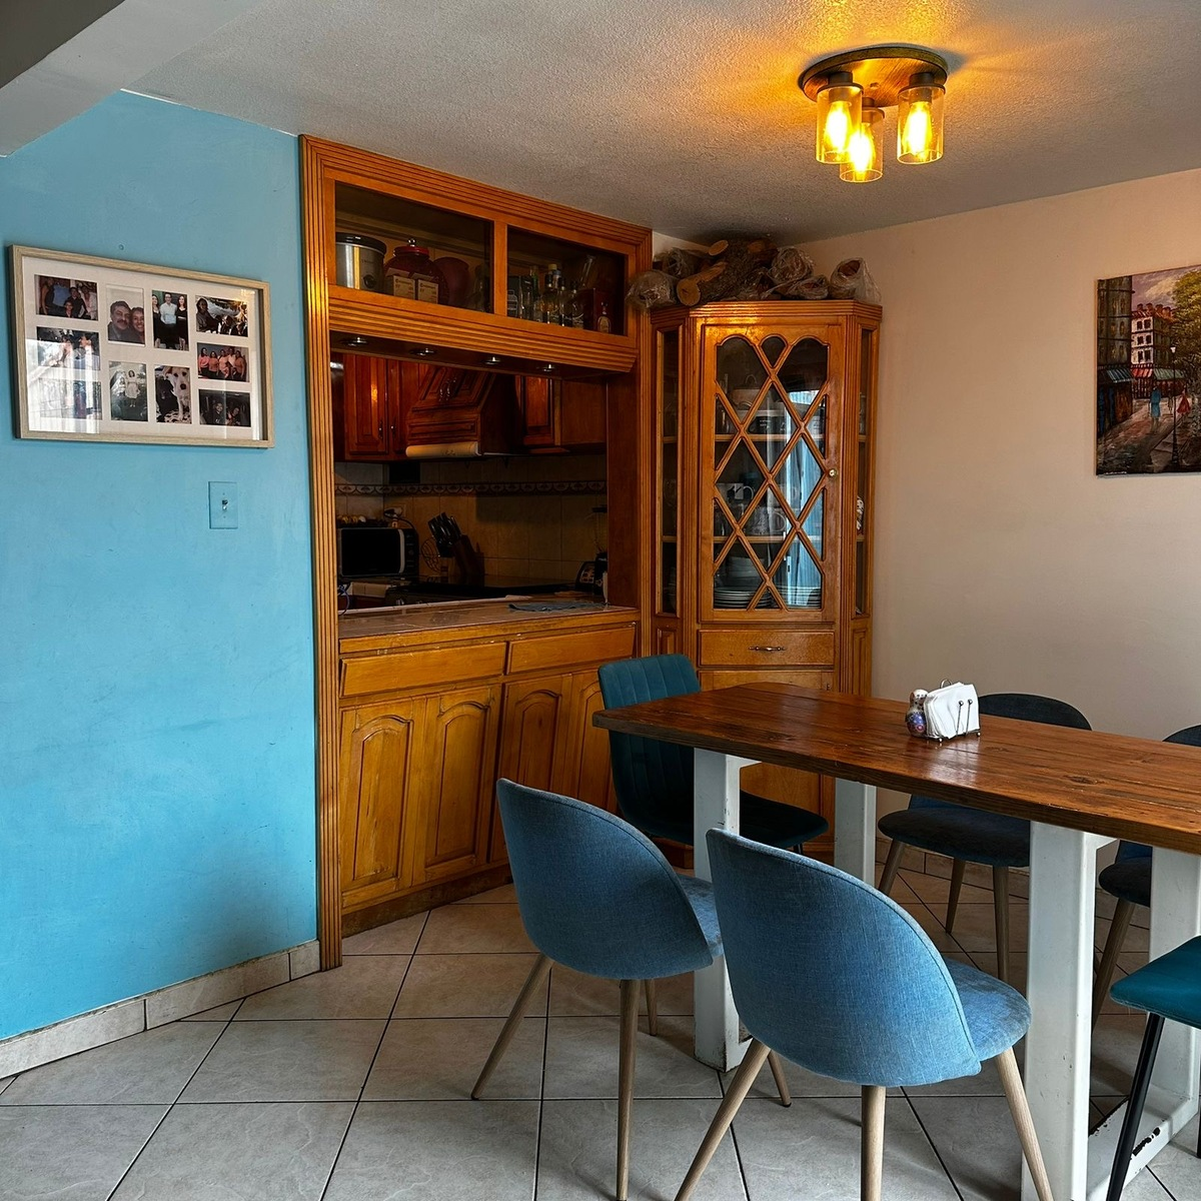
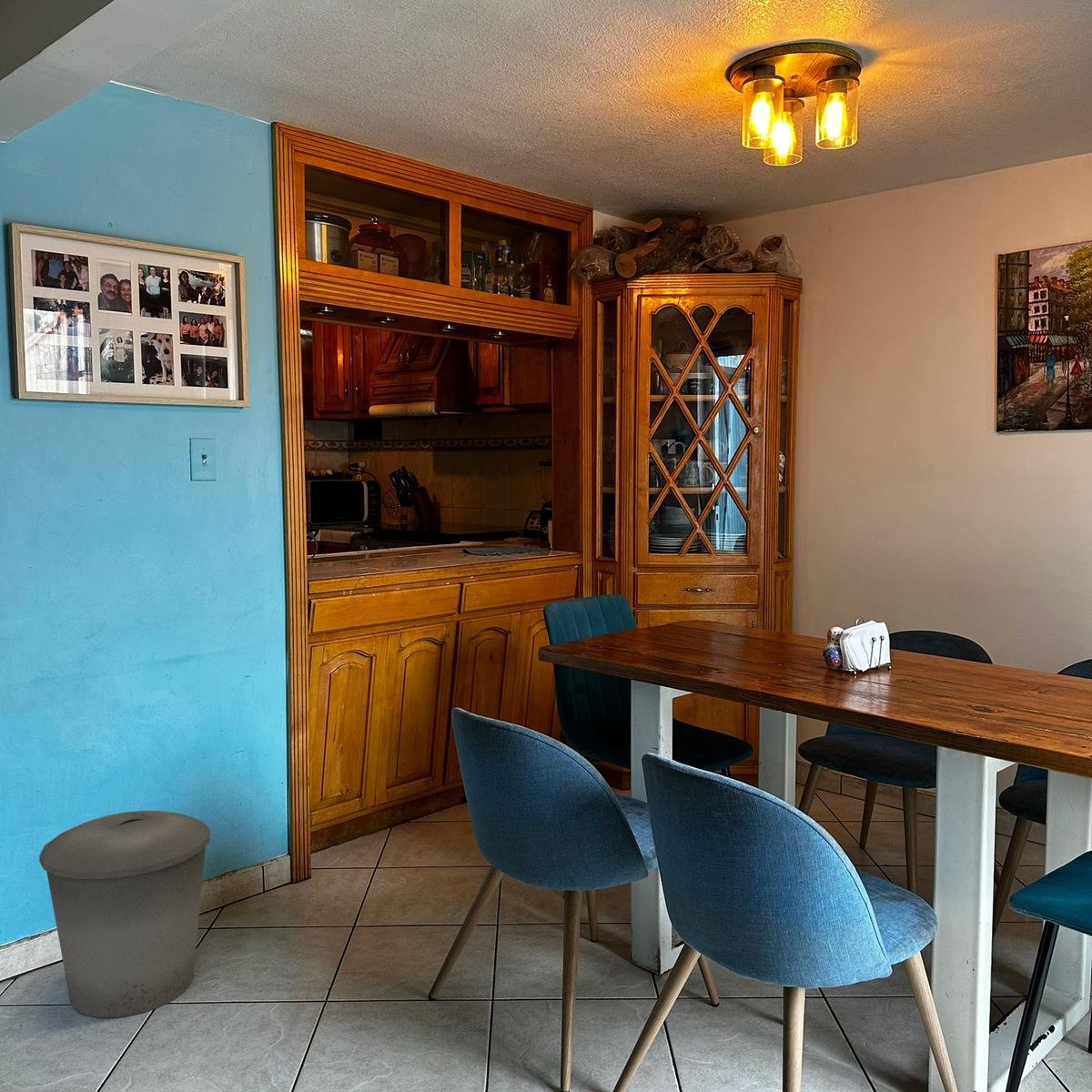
+ trash can (129, 901)
